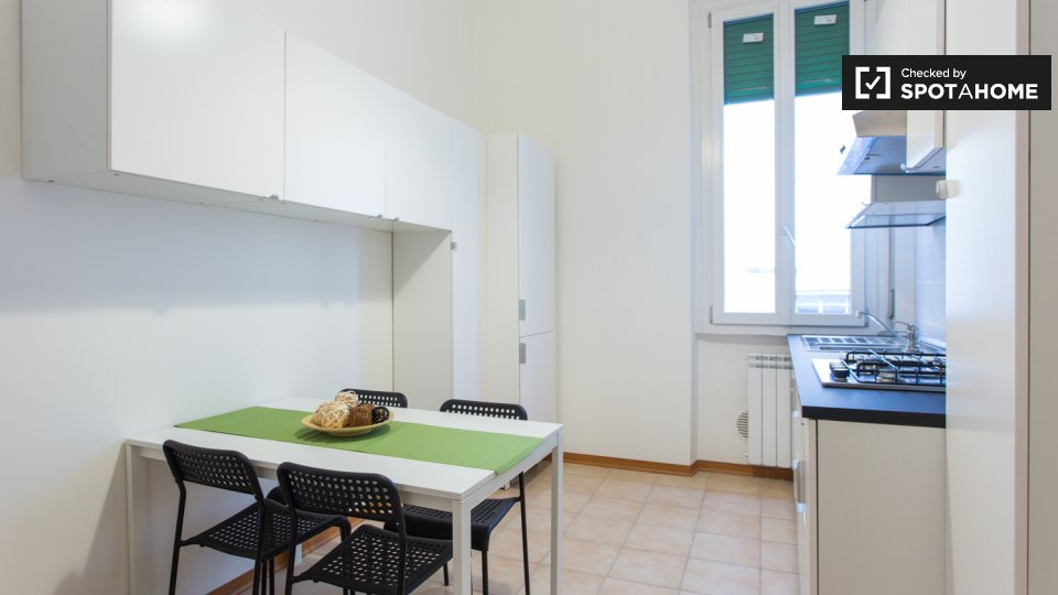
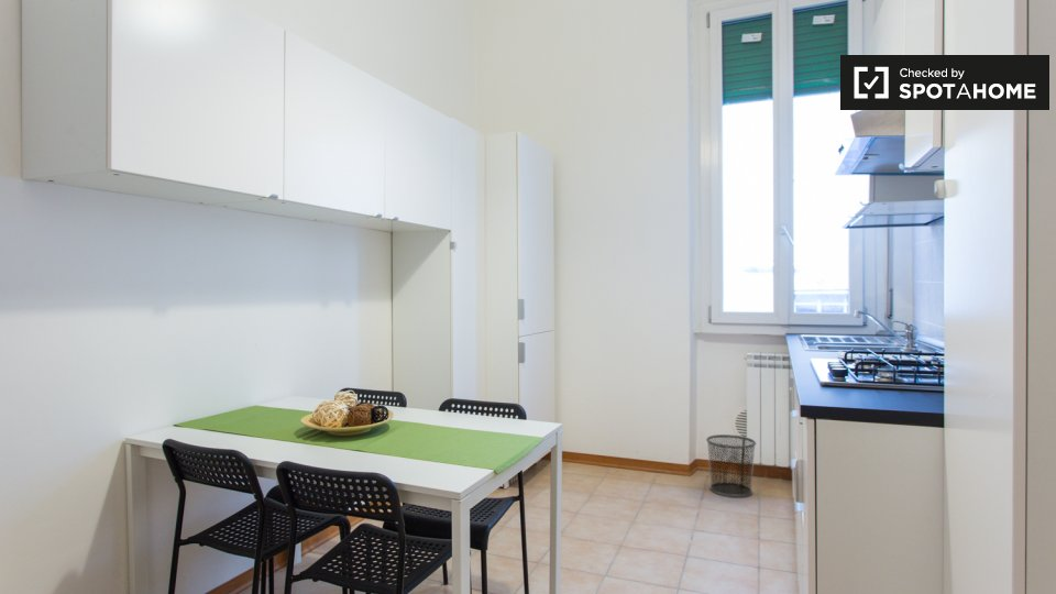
+ waste bin (730, 465)
